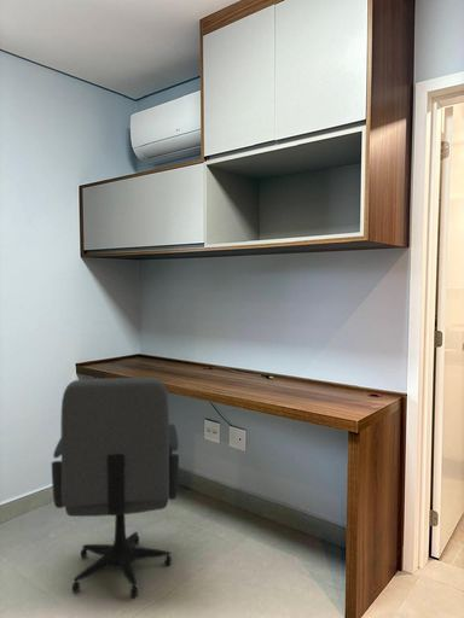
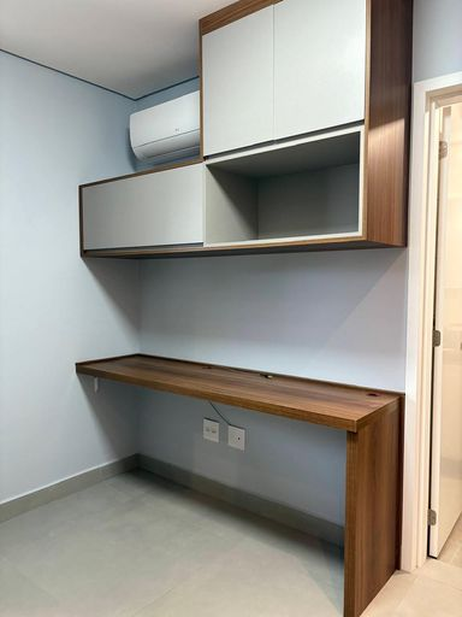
- office chair (118, 471)
